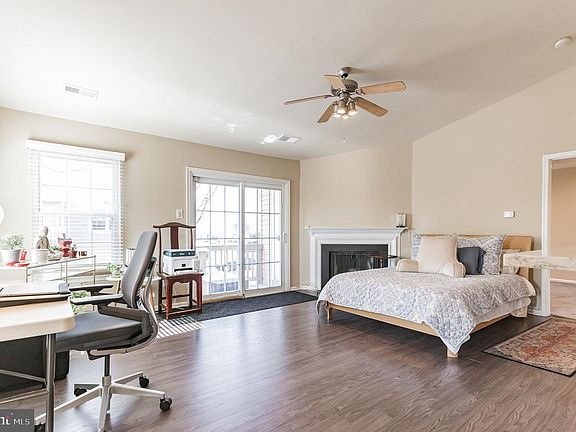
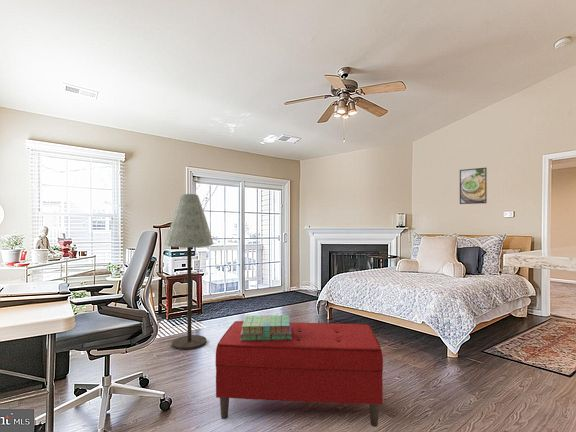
+ stack of books (266, 326)
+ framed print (472, 186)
+ floor lamp (189, 268)
+ bench (299, 368)
